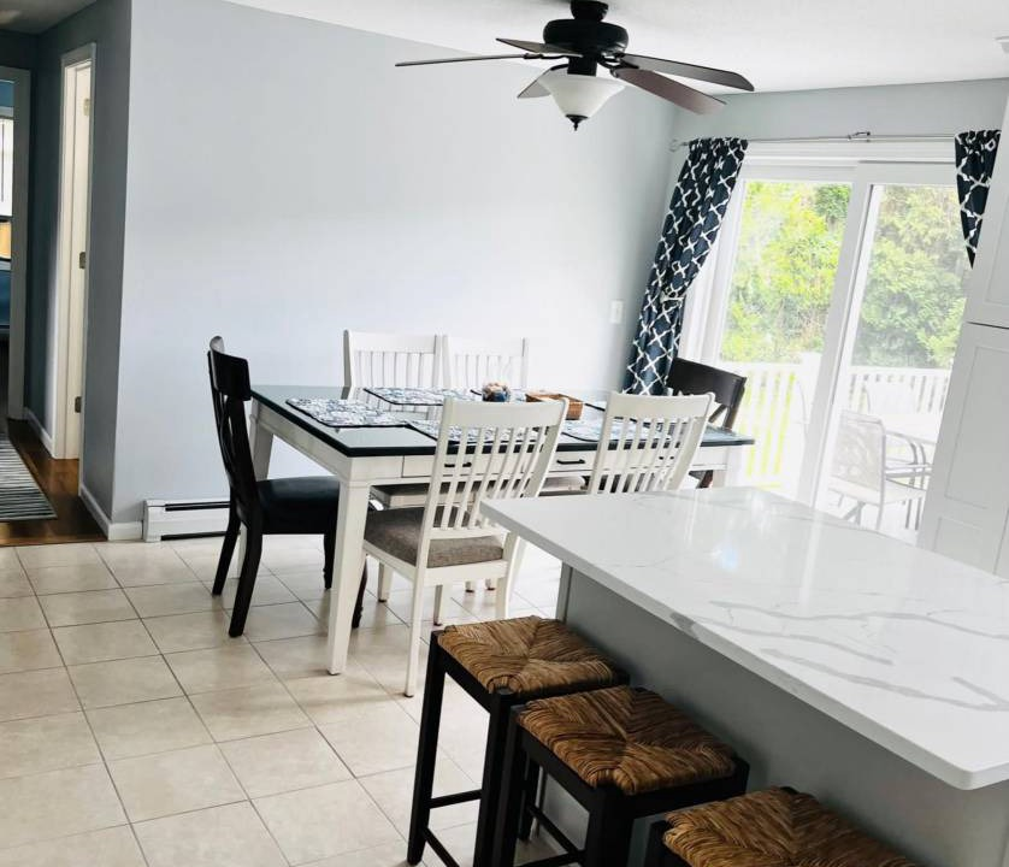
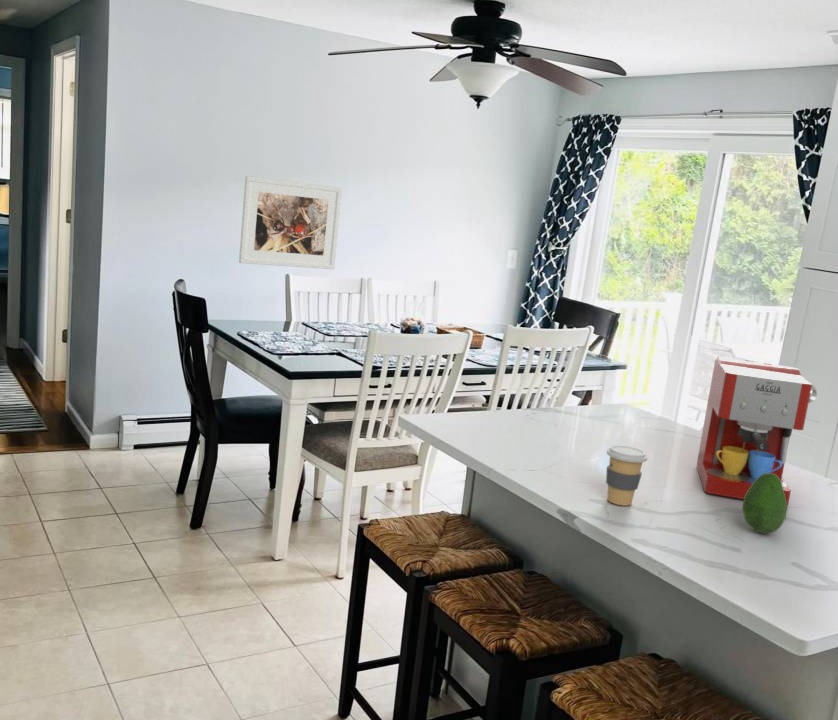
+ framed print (291, 224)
+ fruit (765, 502)
+ coffee maker (750, 426)
+ coffee cup (623, 475)
